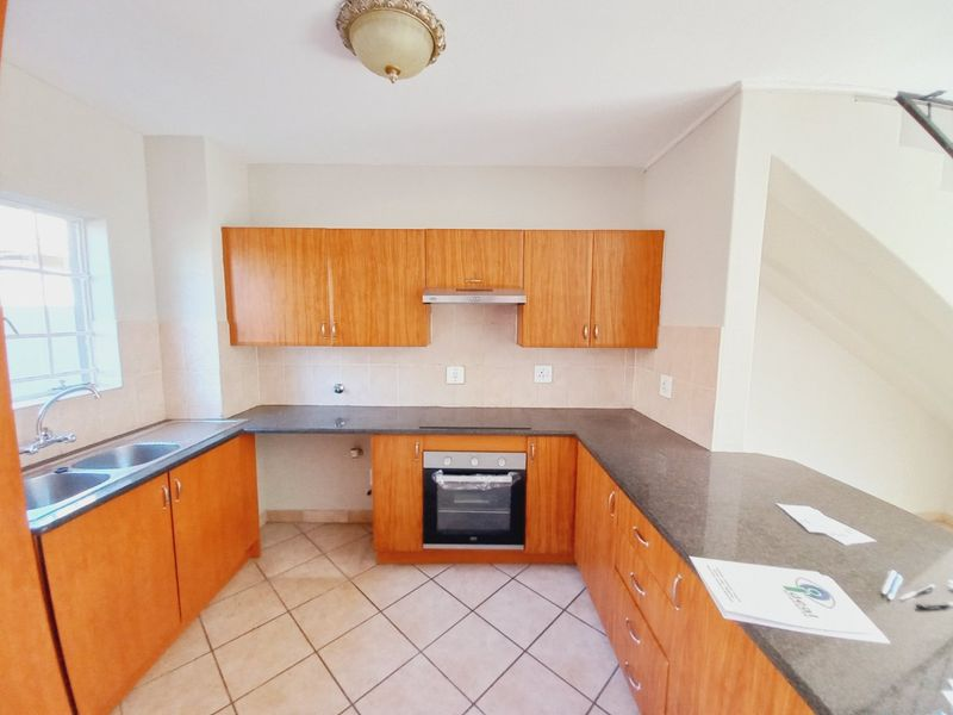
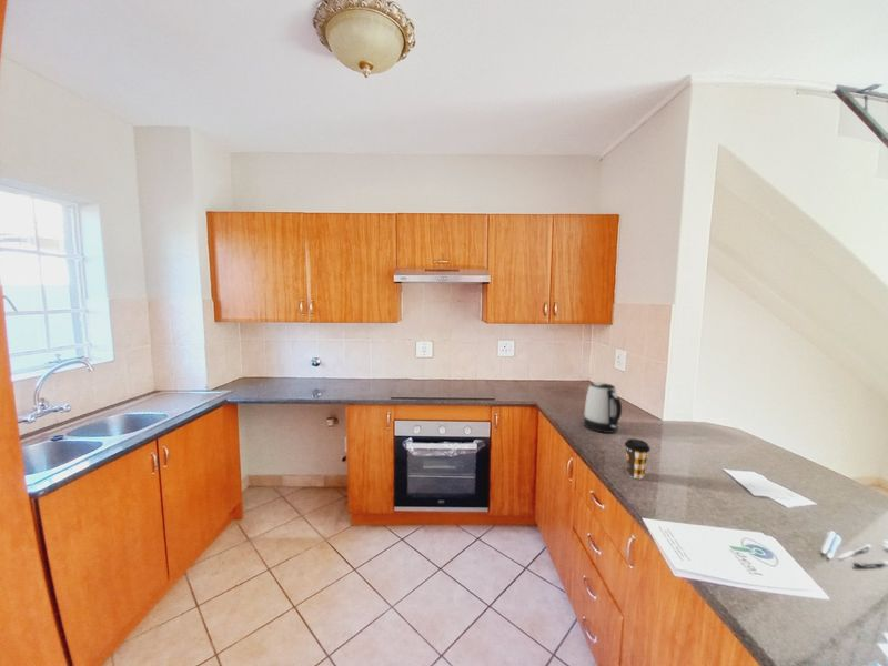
+ coffee cup (636, 458)
+ kettle (604, 406)
